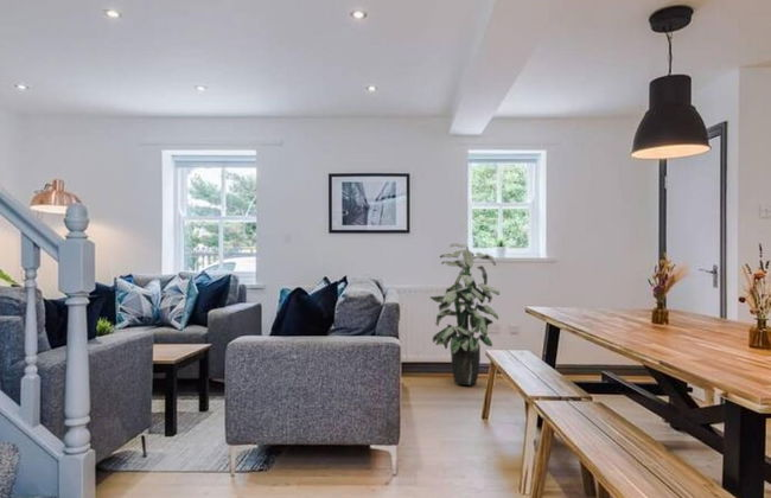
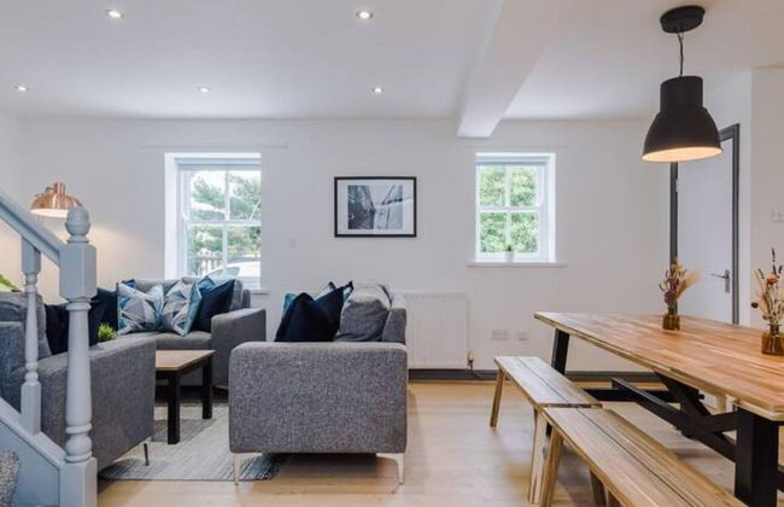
- indoor plant (463, 312)
